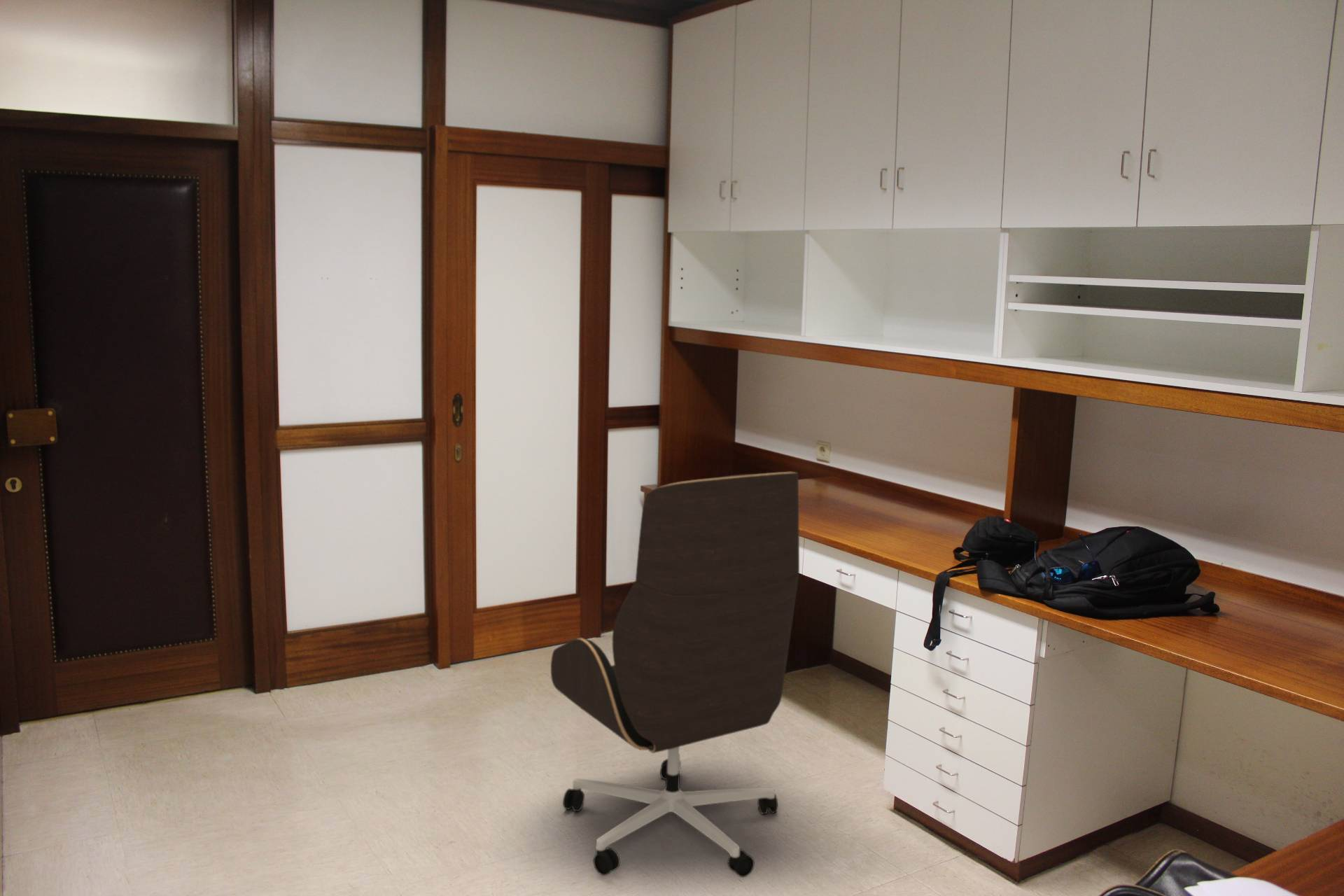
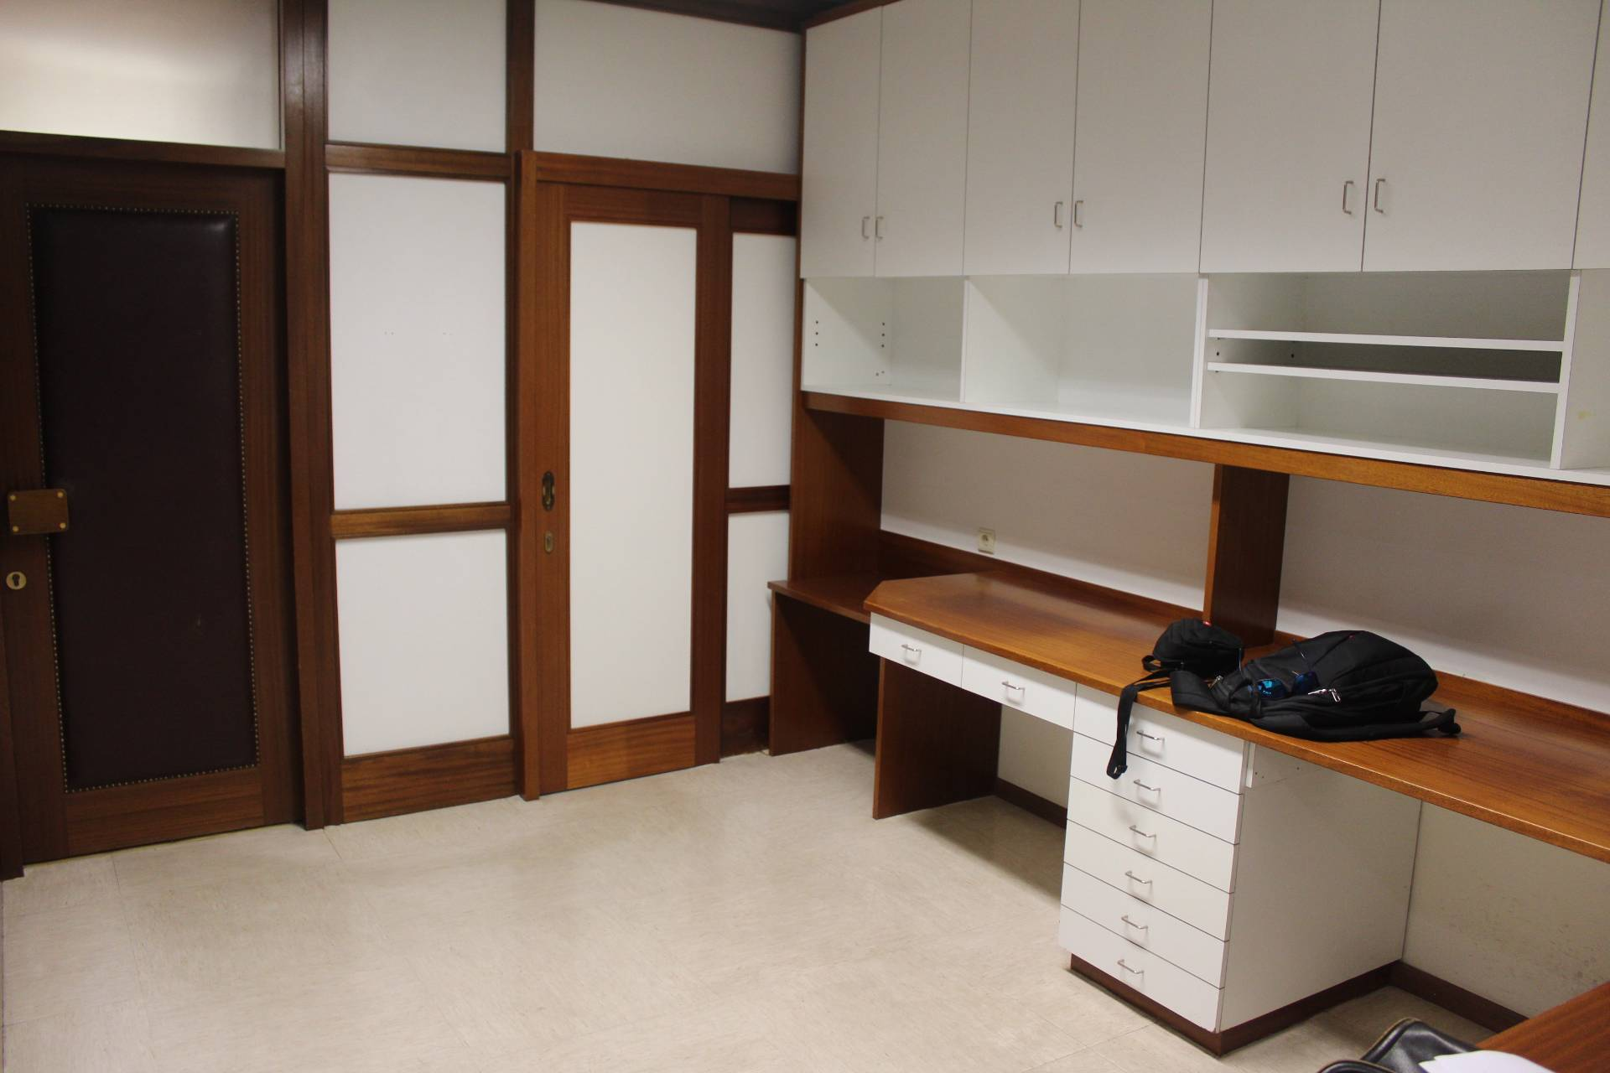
- office chair (681, 648)
